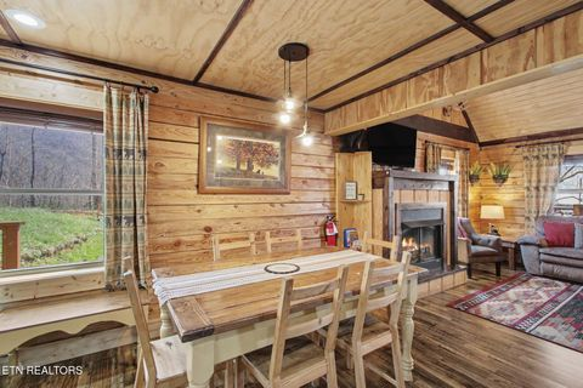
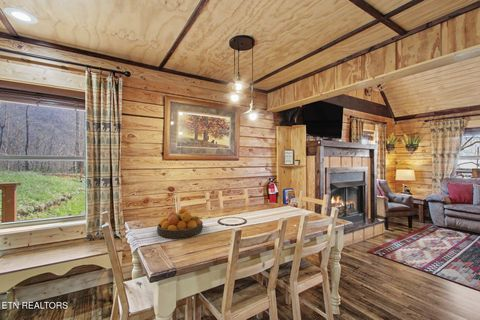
+ fruit bowl (180, 220)
